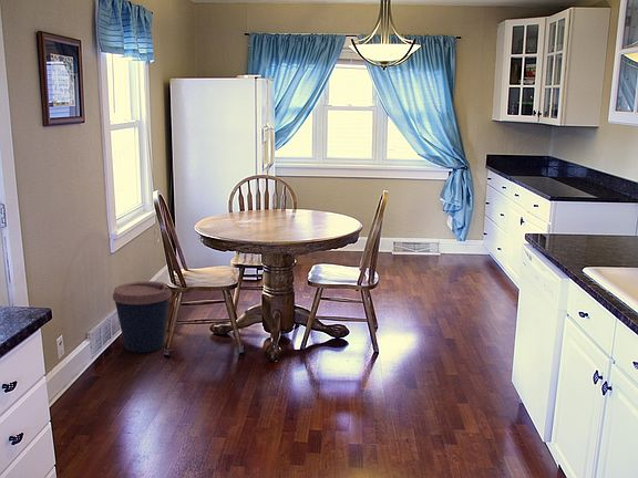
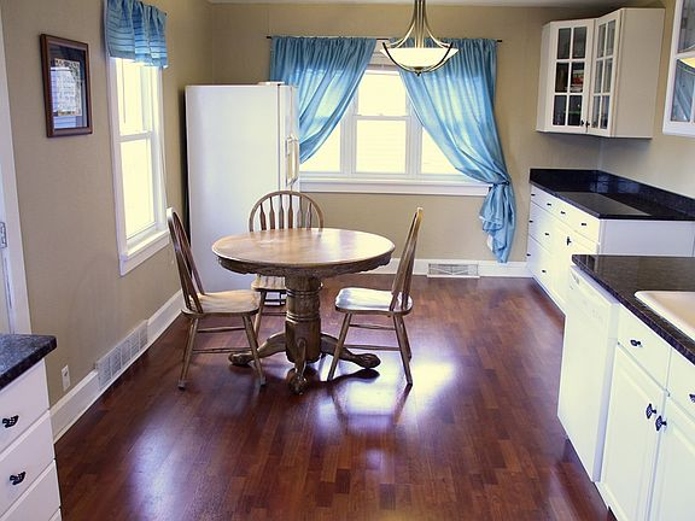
- coffee cup (143, 316)
